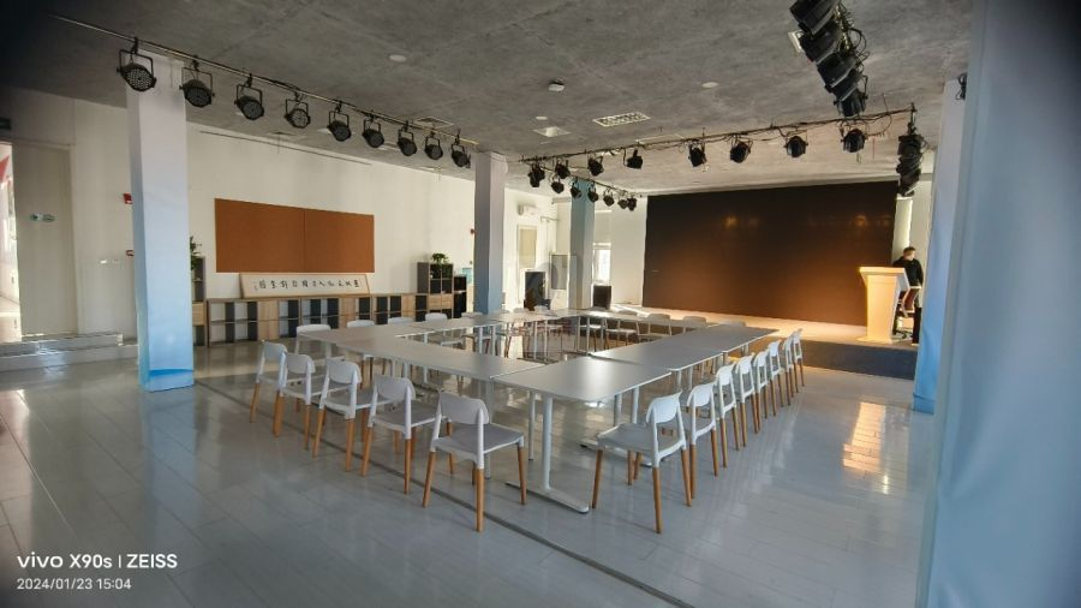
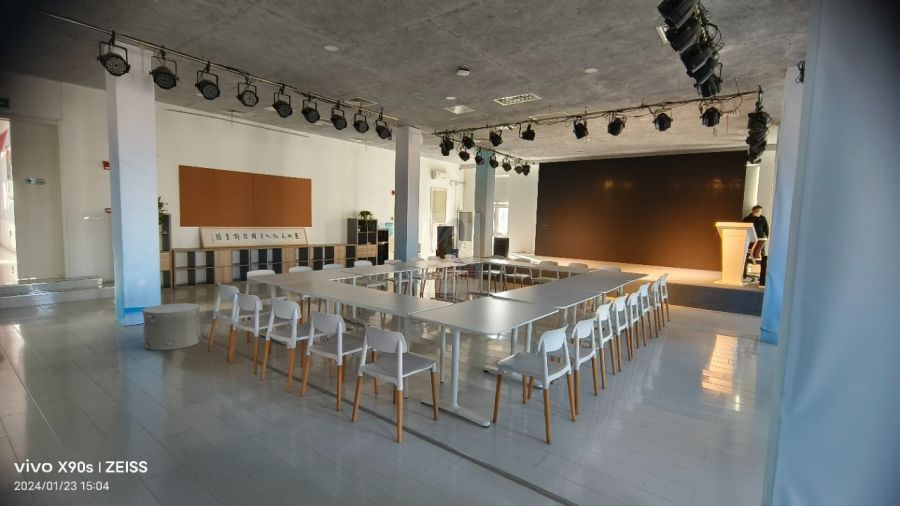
+ trash can (172, 325)
